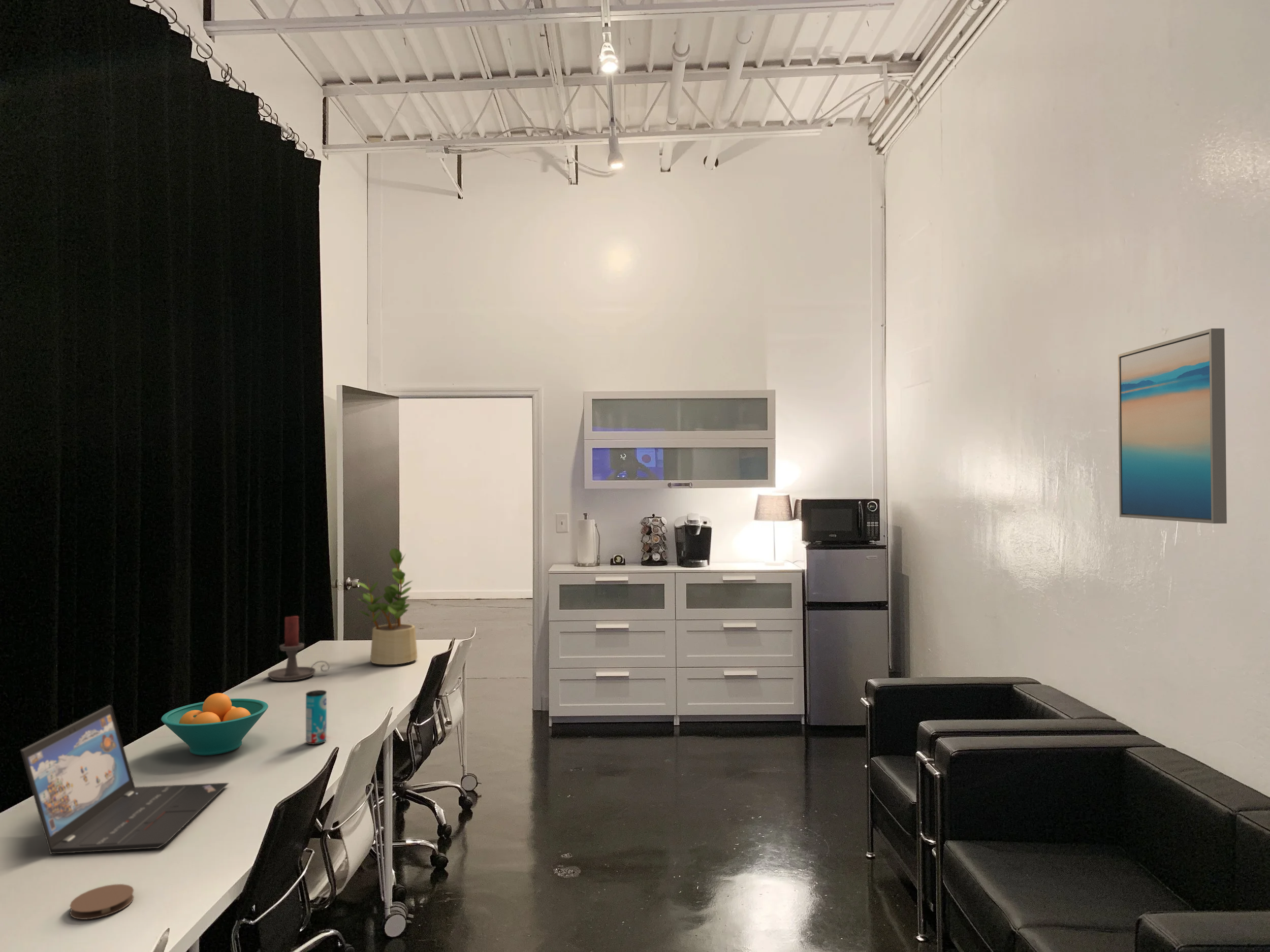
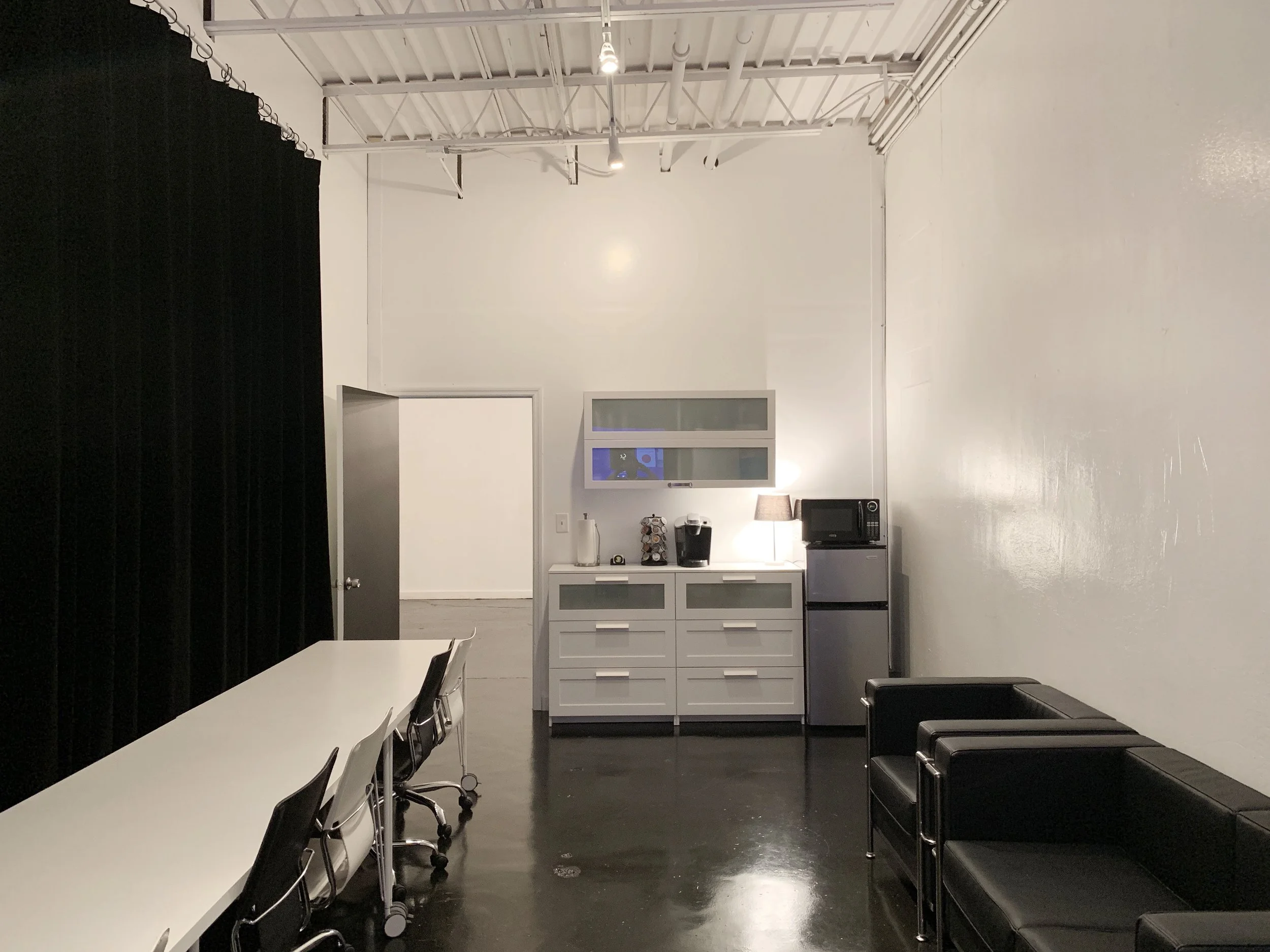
- candle holder (299, 645)
- coaster (102, 901)
- wall art (1167, 431)
- fruit bowl (216, 721)
- laptop (131, 772)
- beverage can (316, 717)
- potted plant (387, 605)
